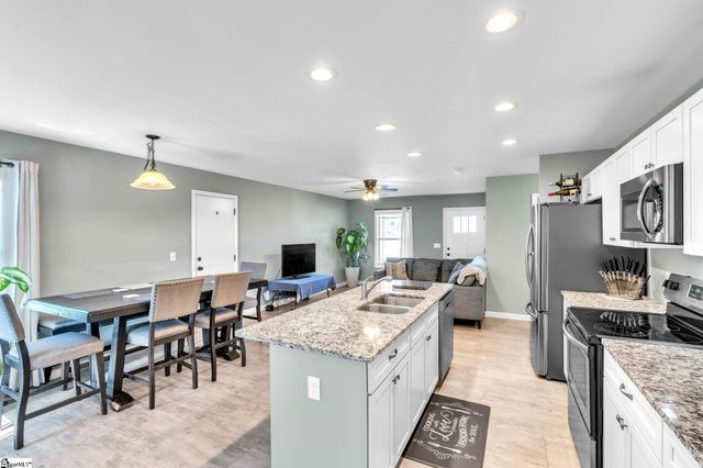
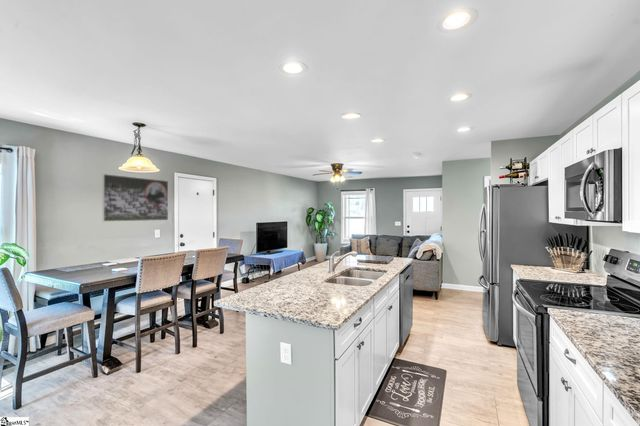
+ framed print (138, 199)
